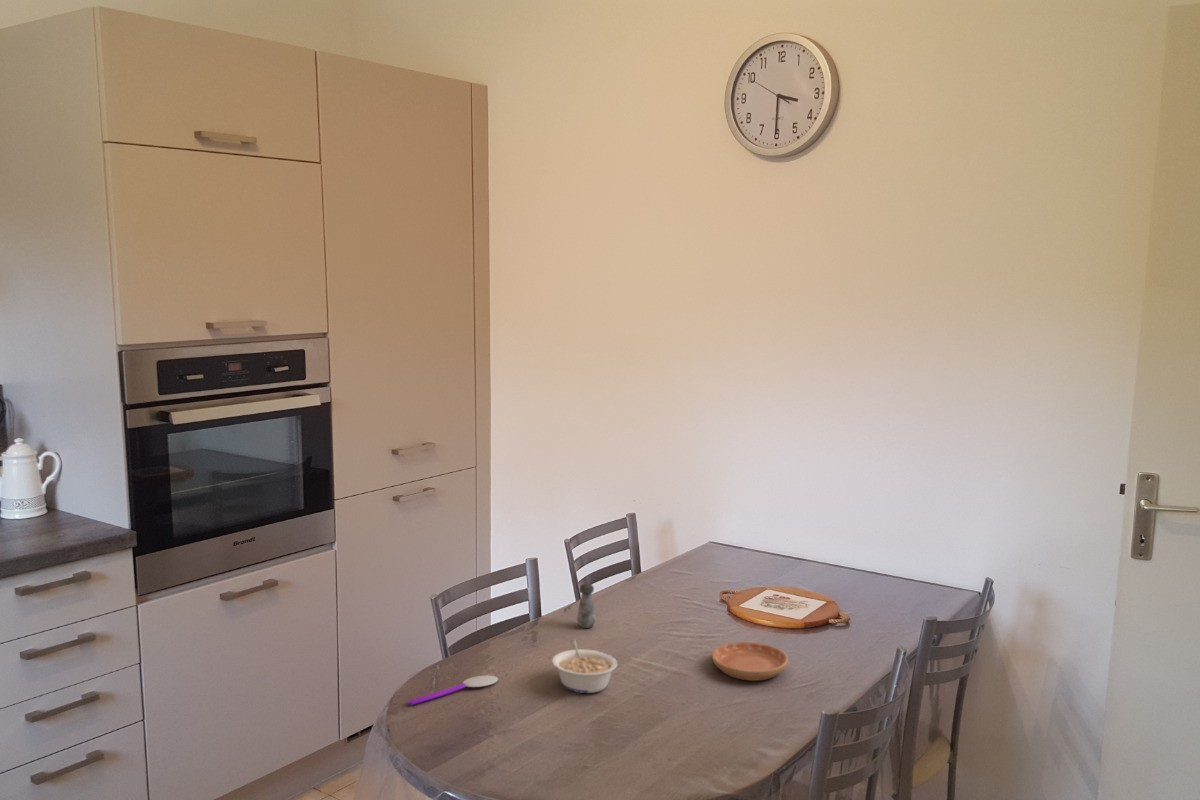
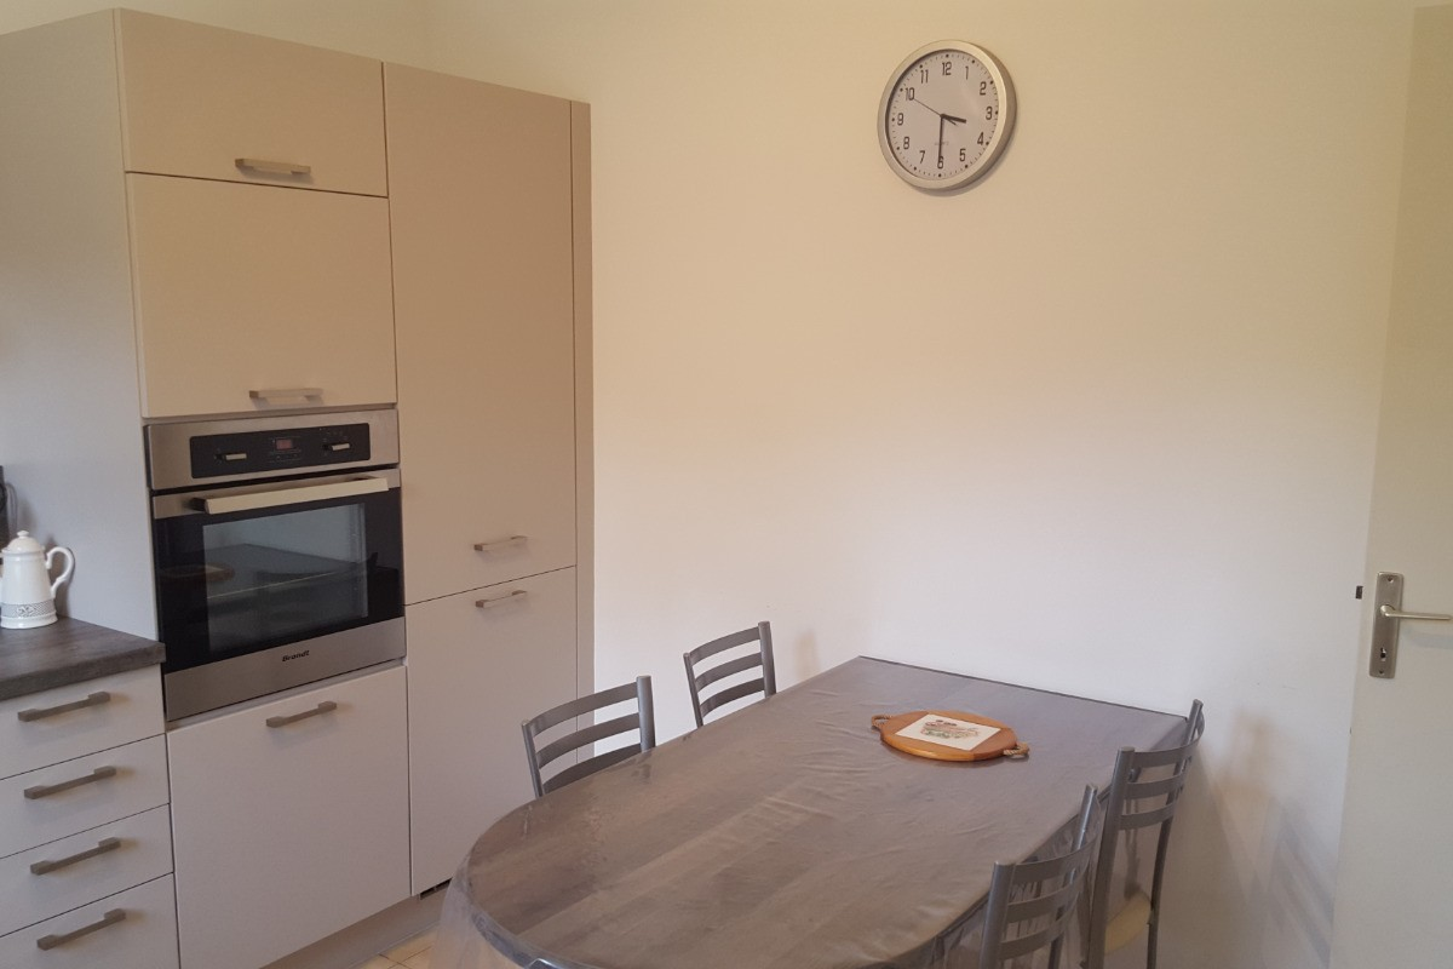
- salt shaker (586, 605)
- legume (582, 669)
- spoon (454, 688)
- saucer (749, 662)
